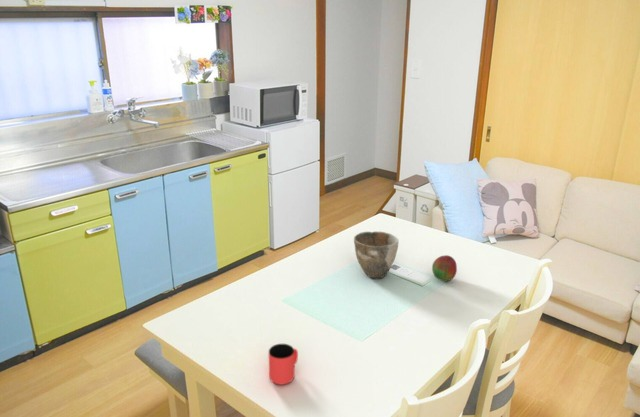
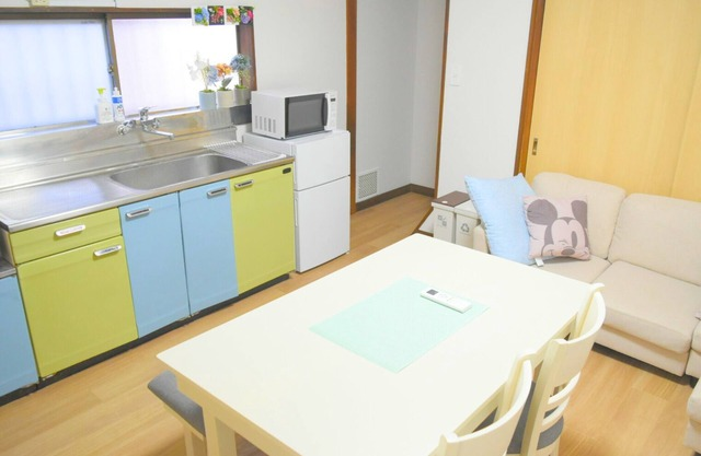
- cup (285, 362)
- fruit (443, 268)
- ceramic bowl (375, 256)
